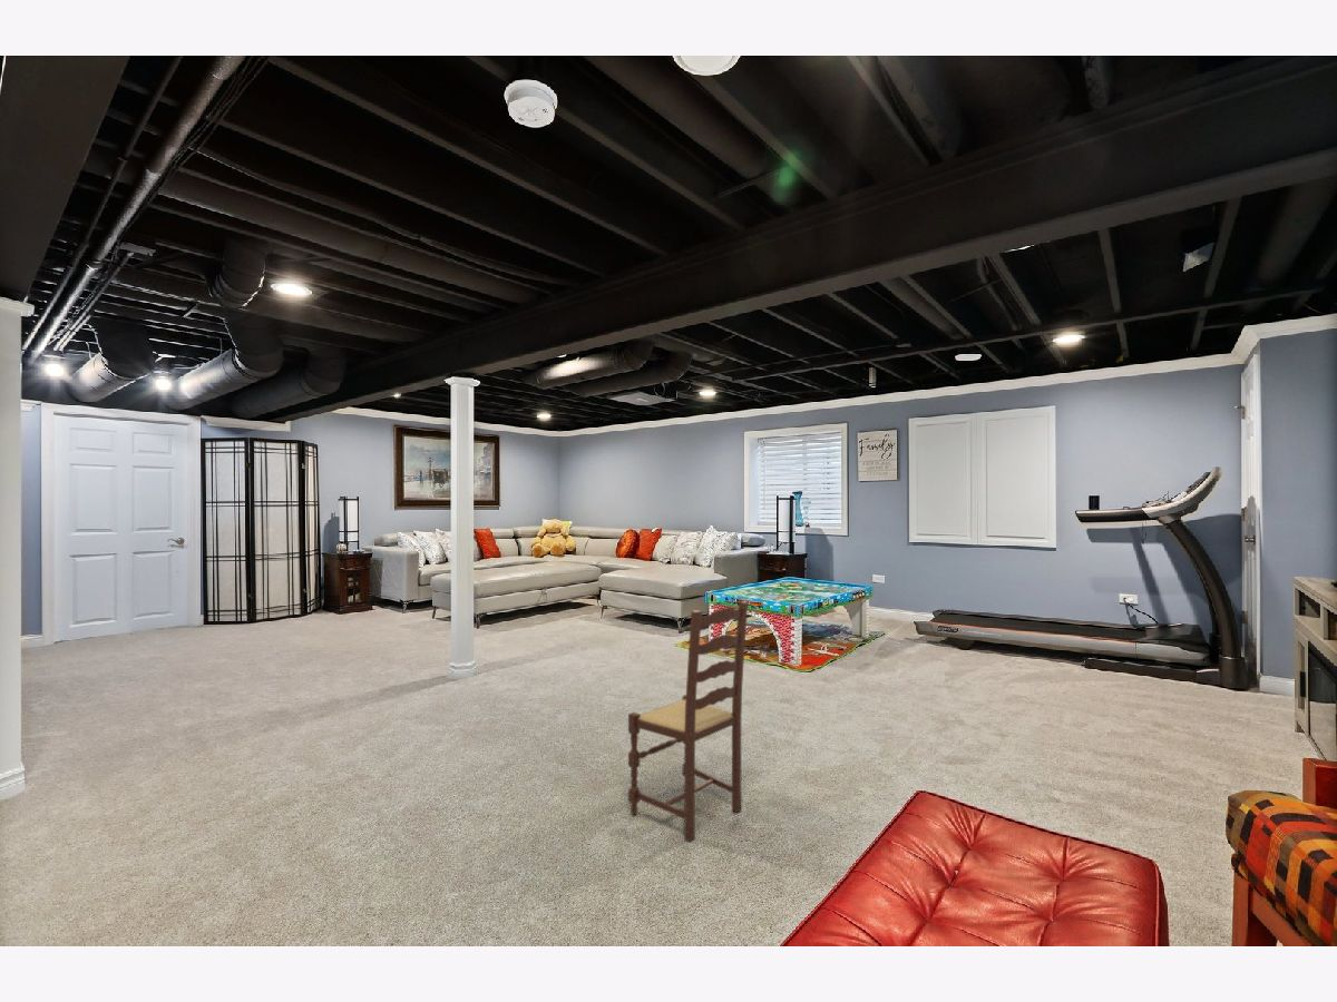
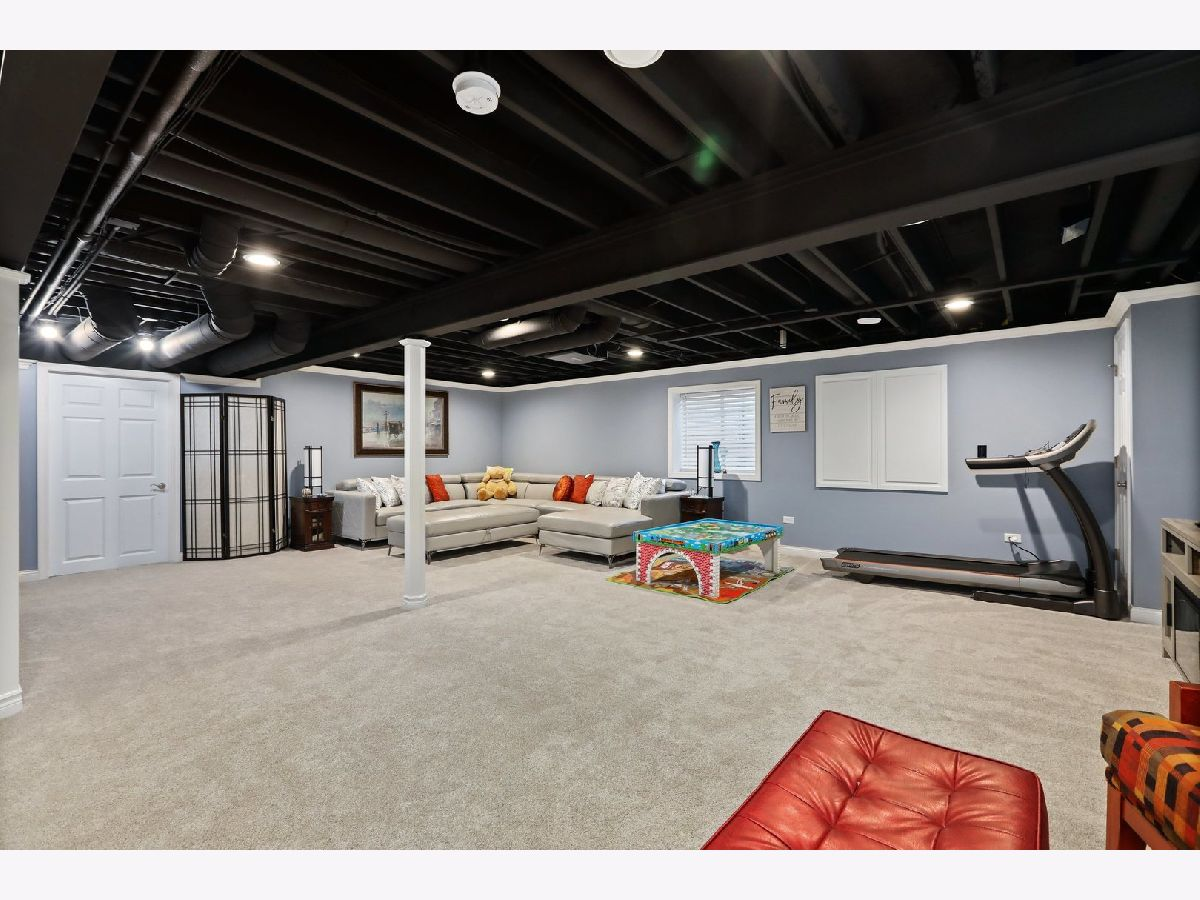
- dining chair (687, 706)
